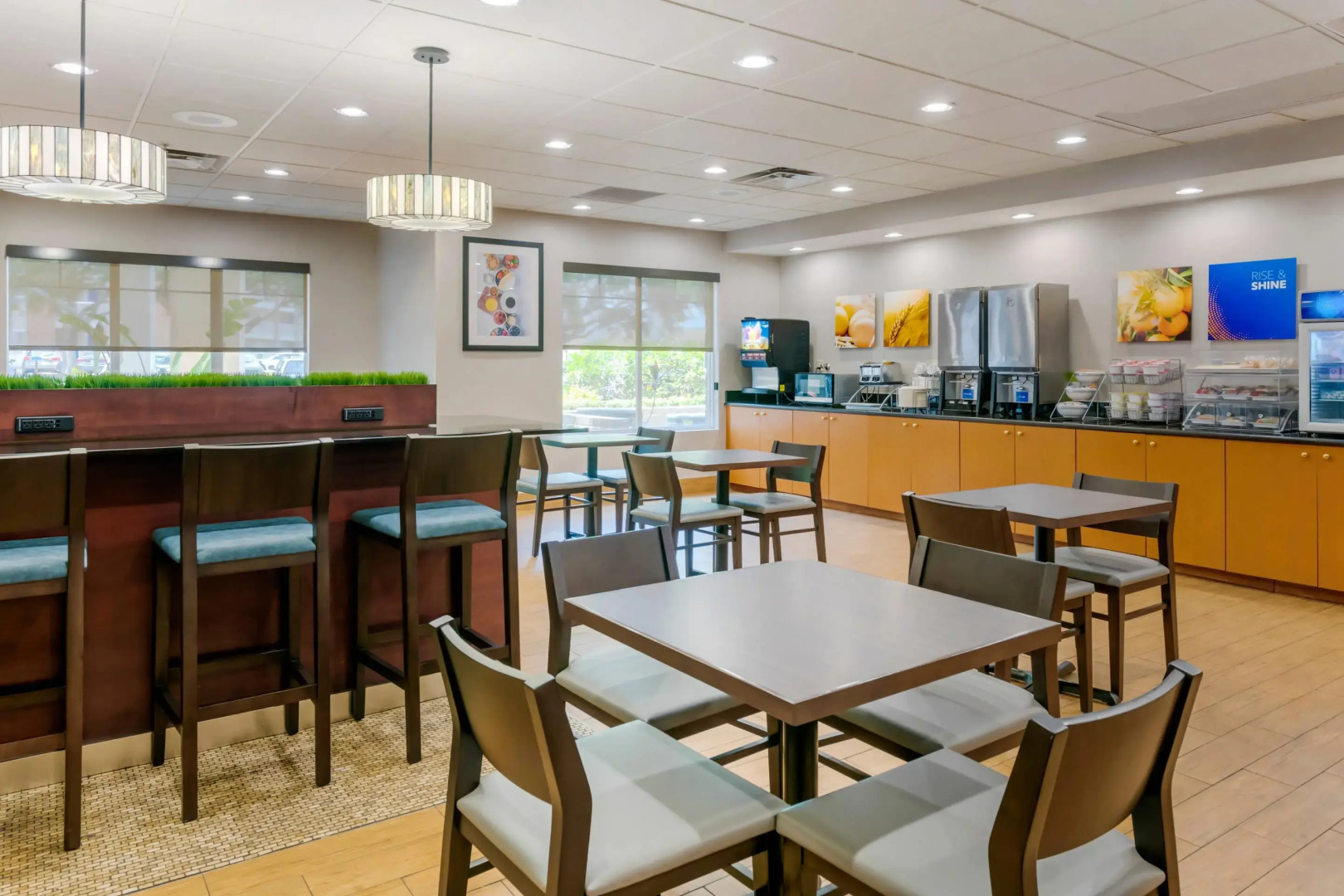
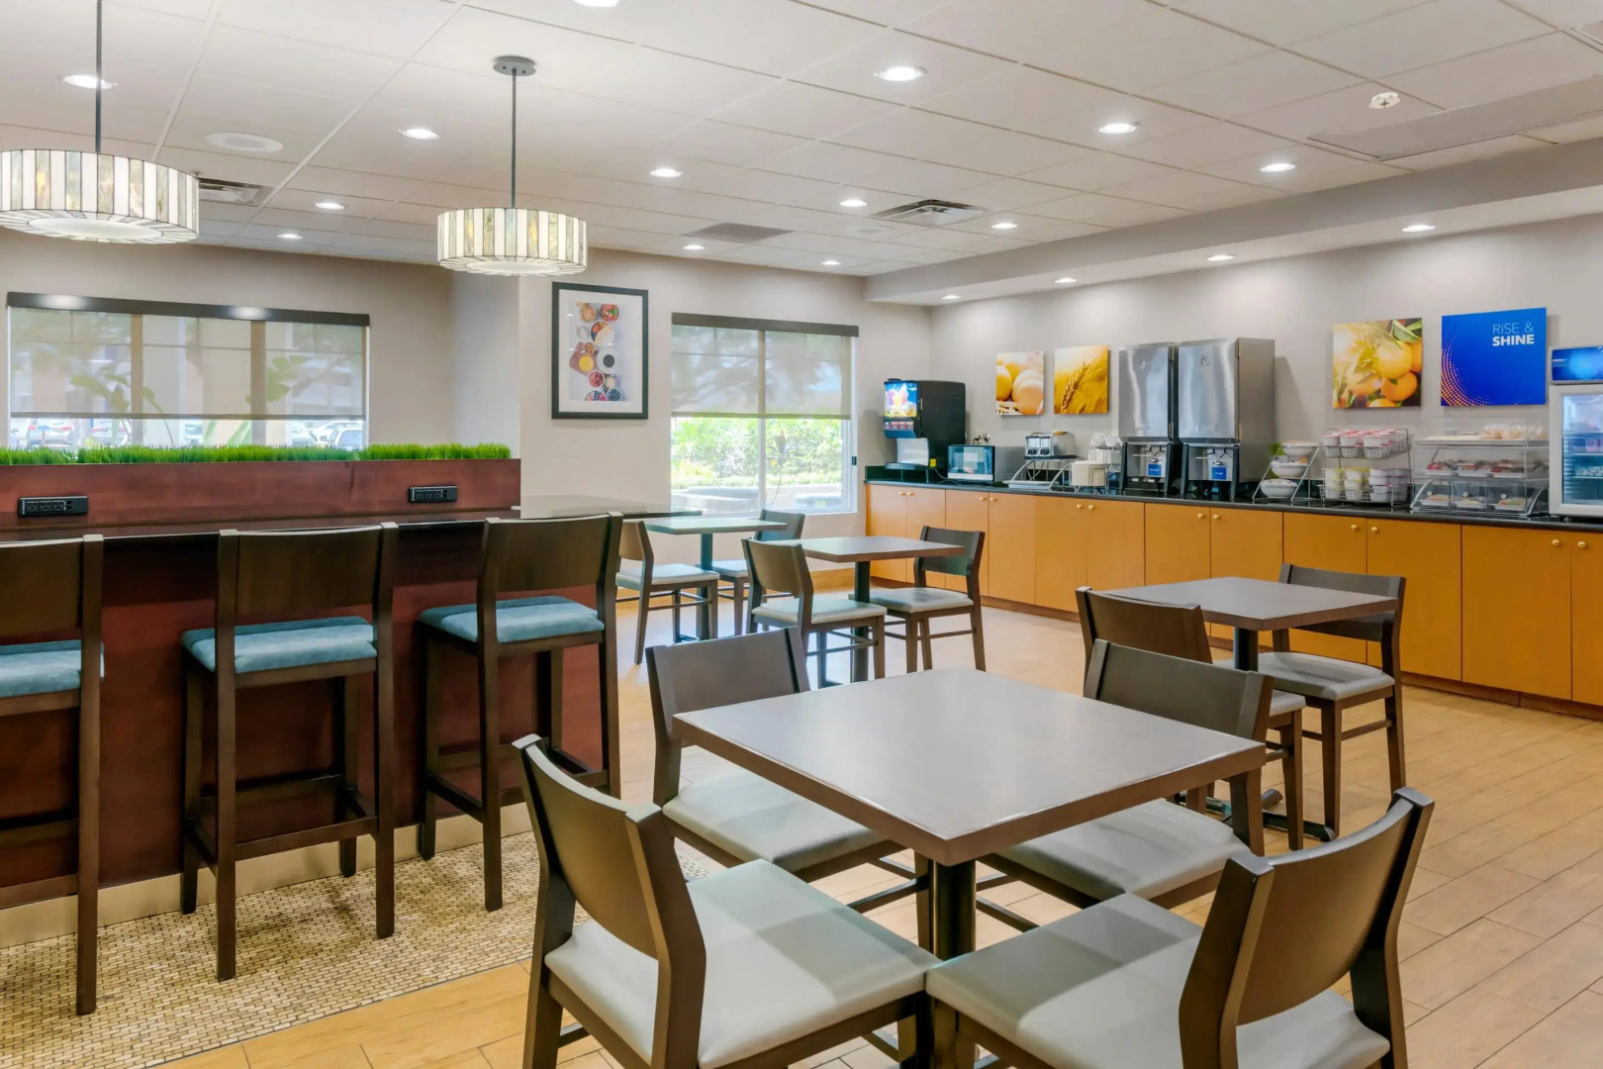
+ smoke detector (1384, 100)
